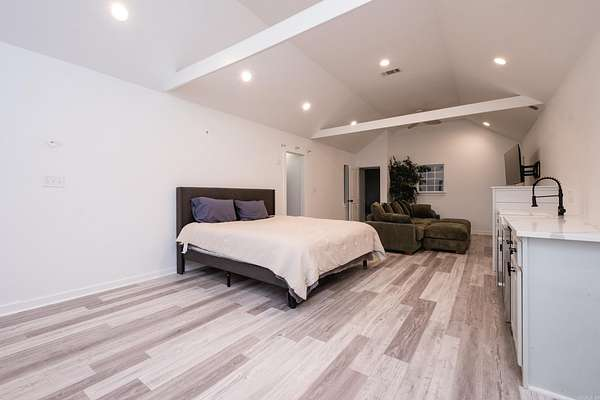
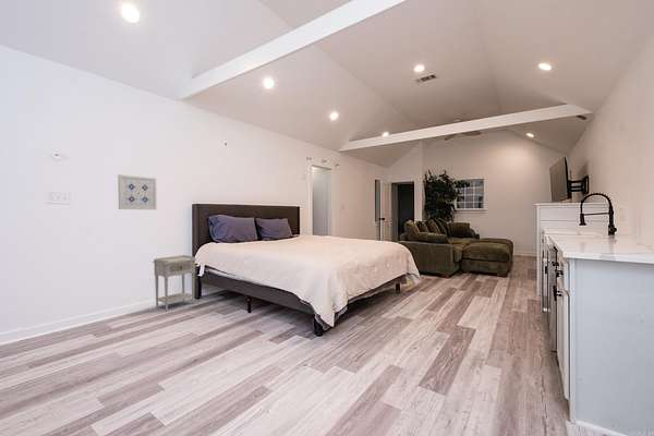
+ wall art (137, 193)
+ nightstand (174, 275)
